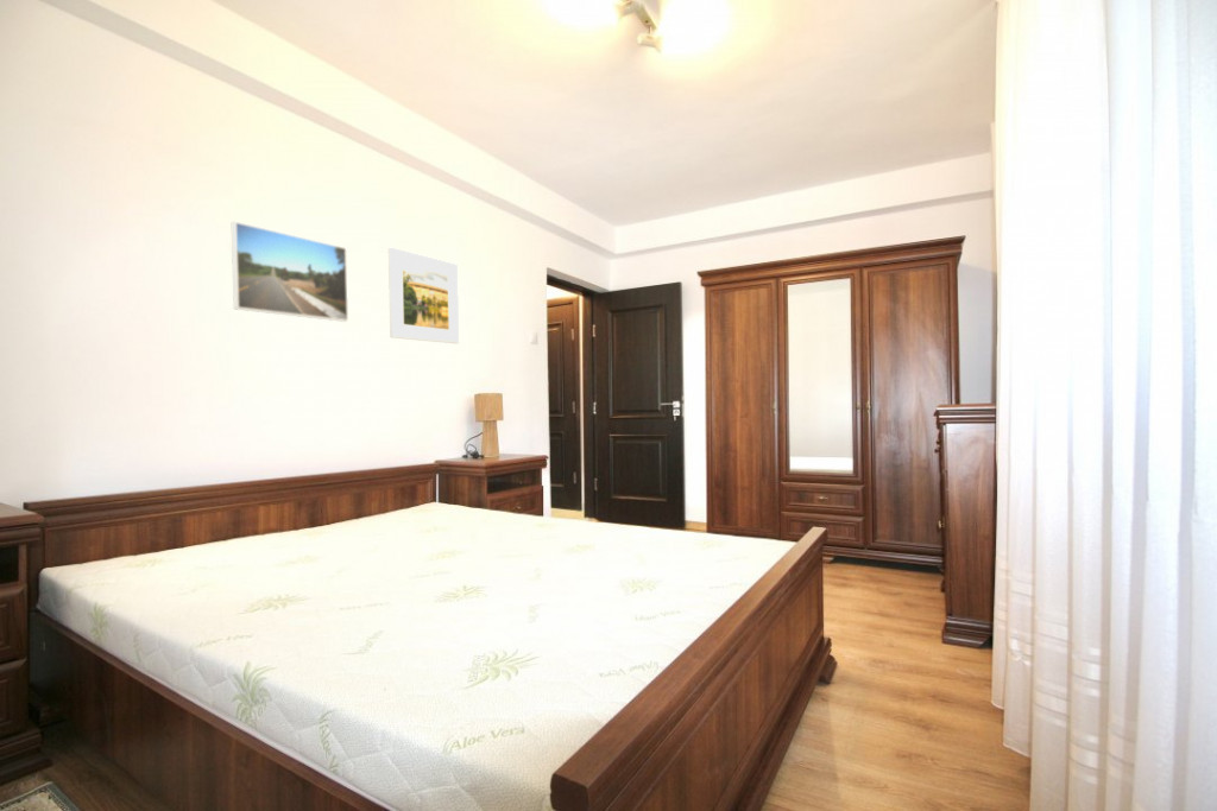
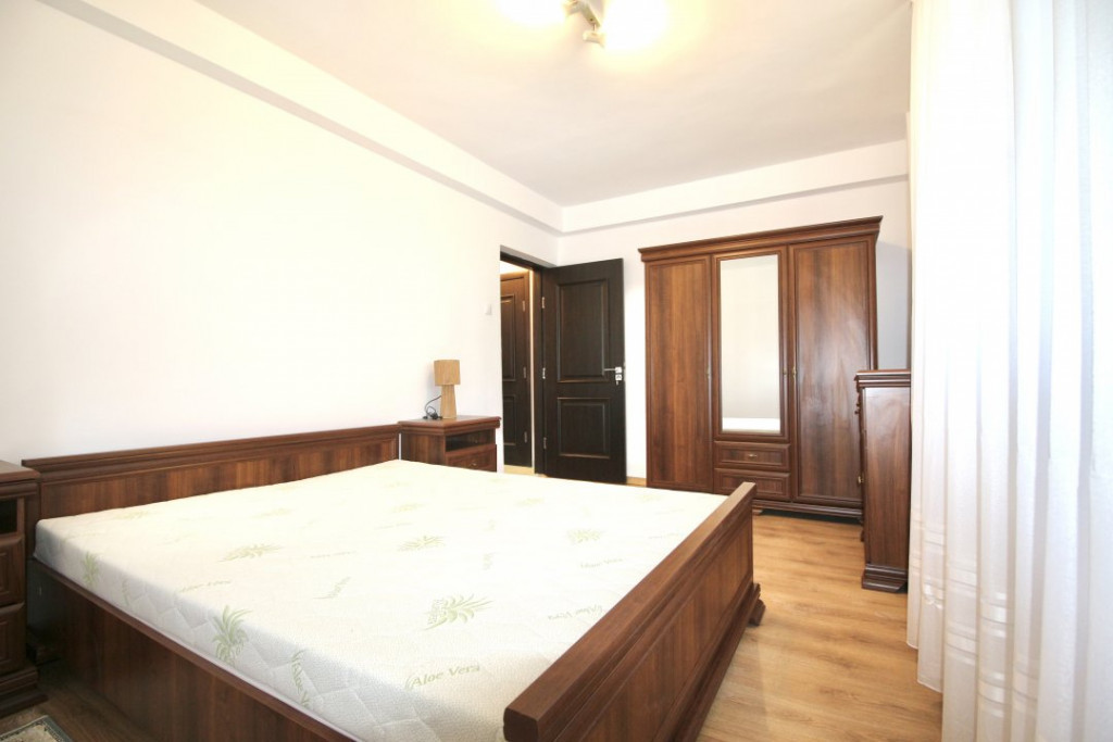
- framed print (425, 298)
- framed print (294, 275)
